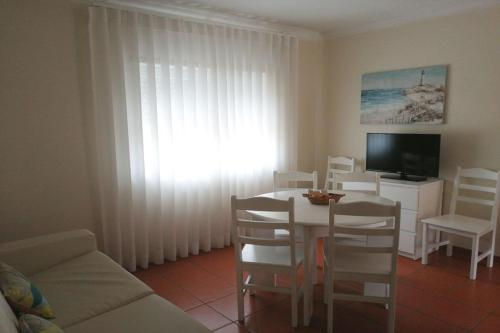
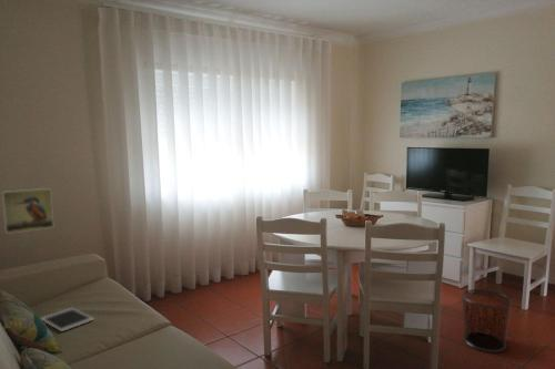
+ tablet (67, 318)
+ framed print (28, 209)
+ waste bin (485, 319)
